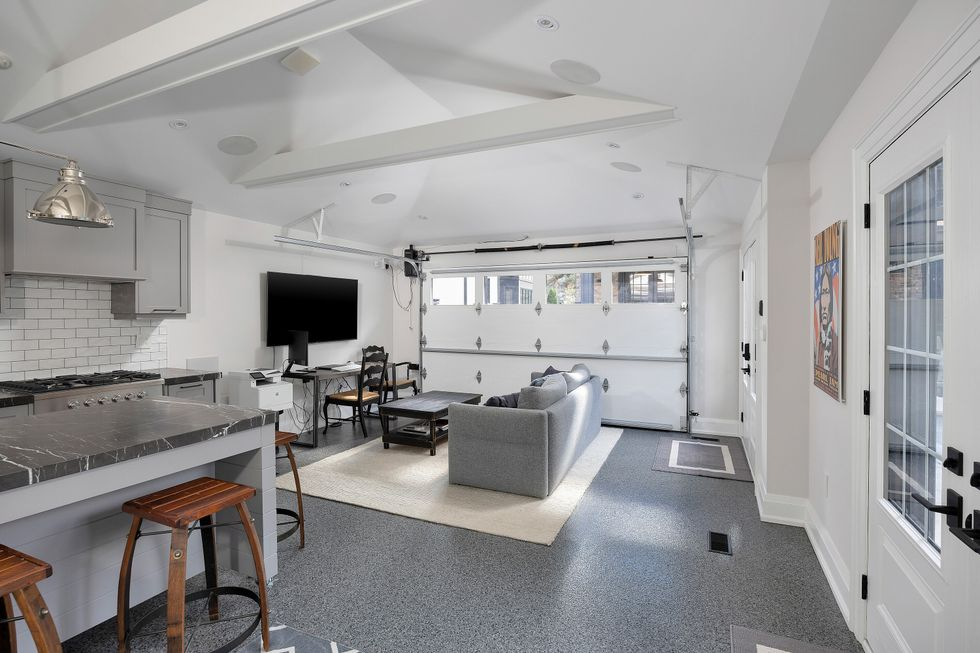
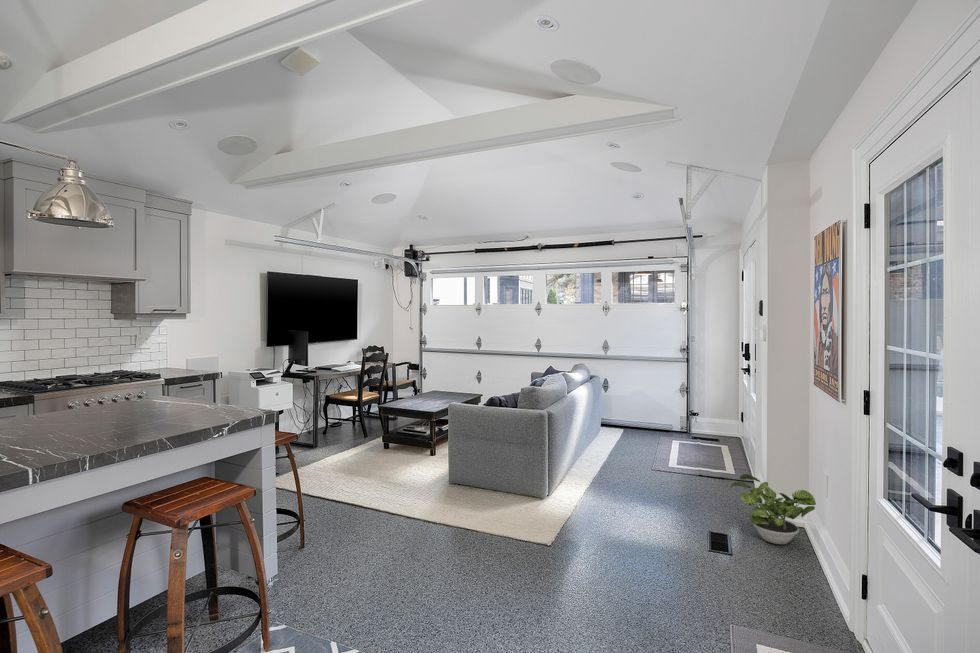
+ potted plant (771, 508)
